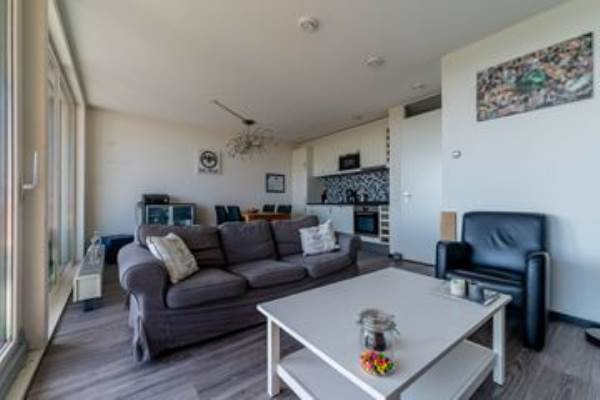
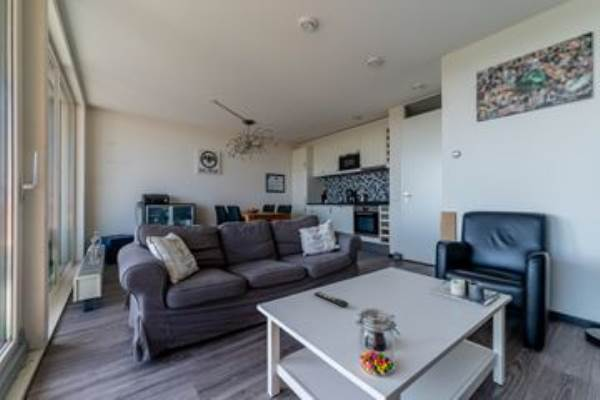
+ remote control (330, 298)
